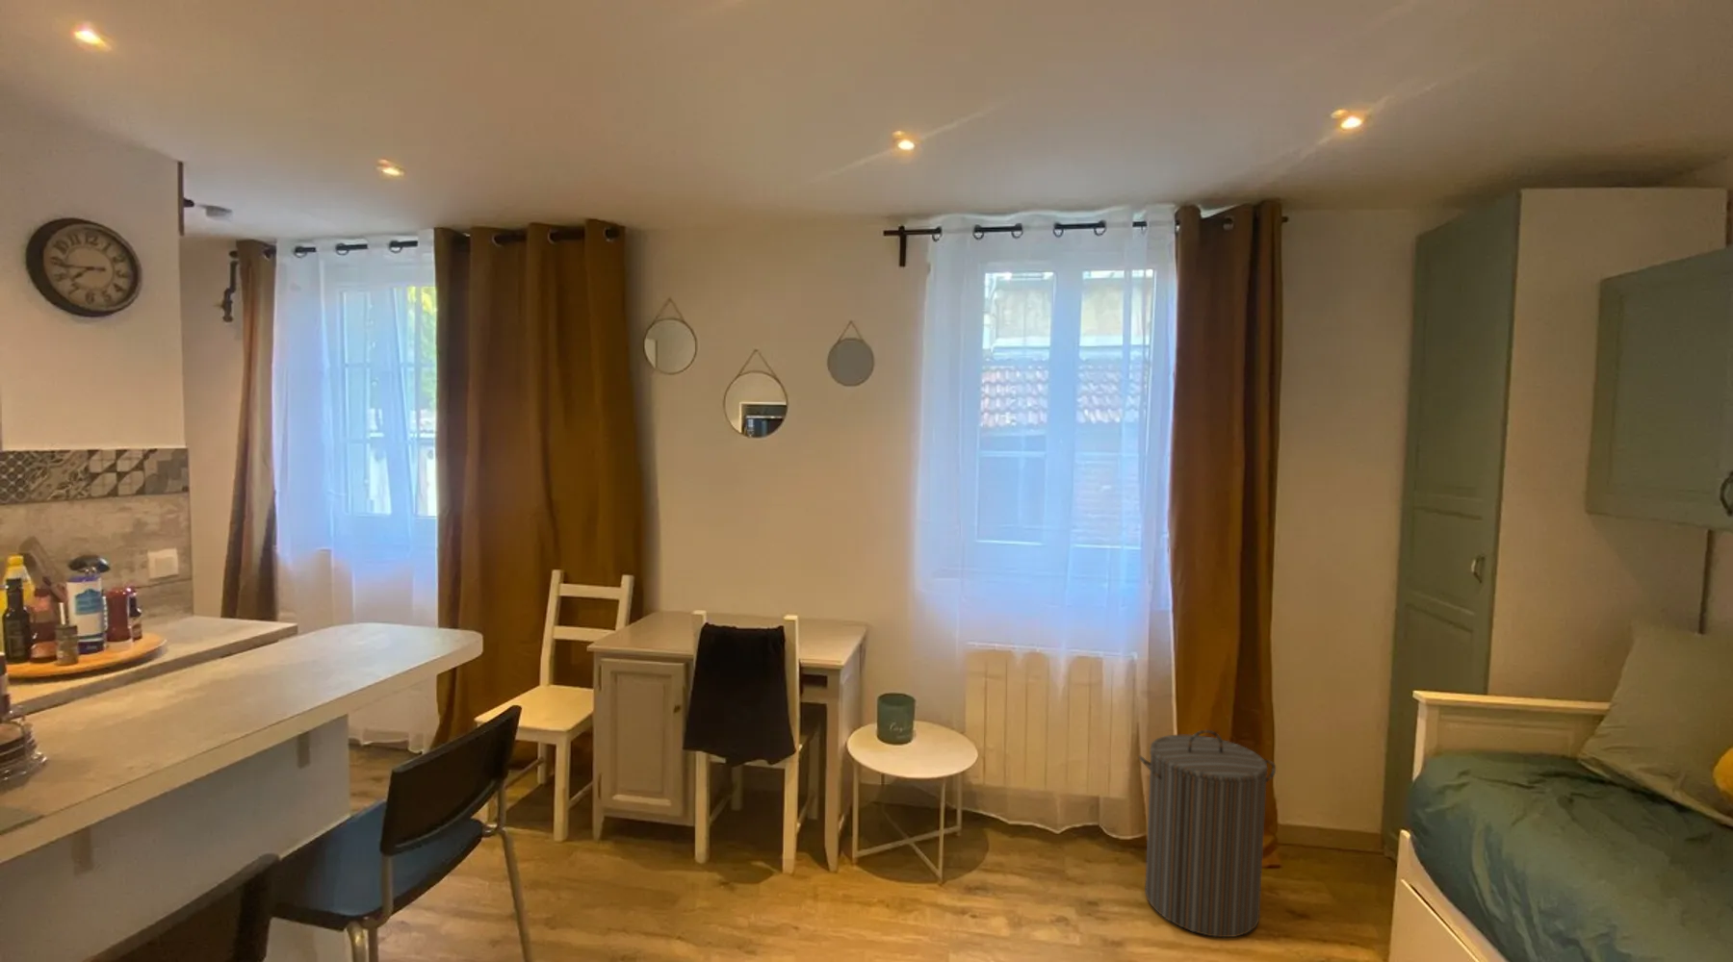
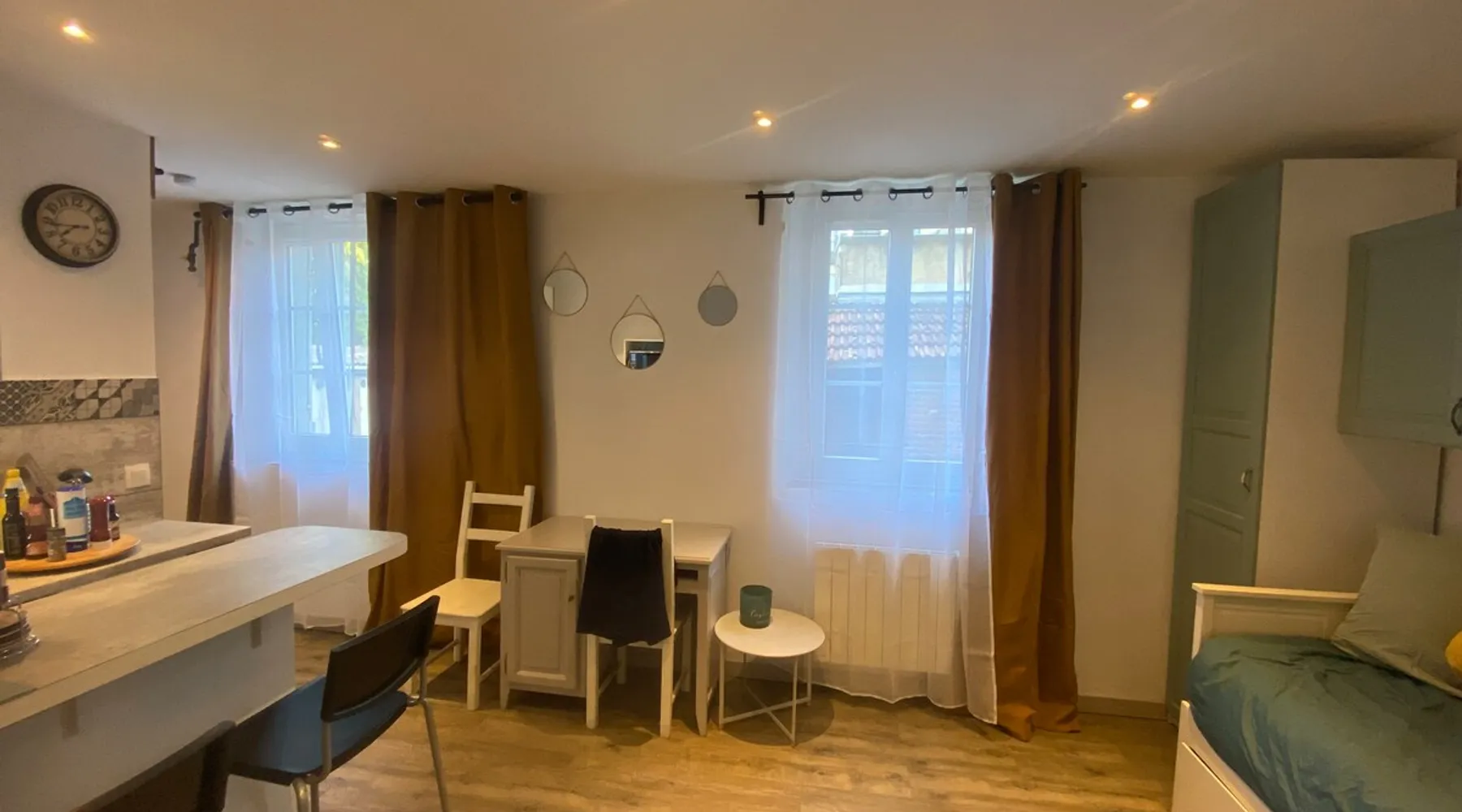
- laundry hamper (1204, 817)
